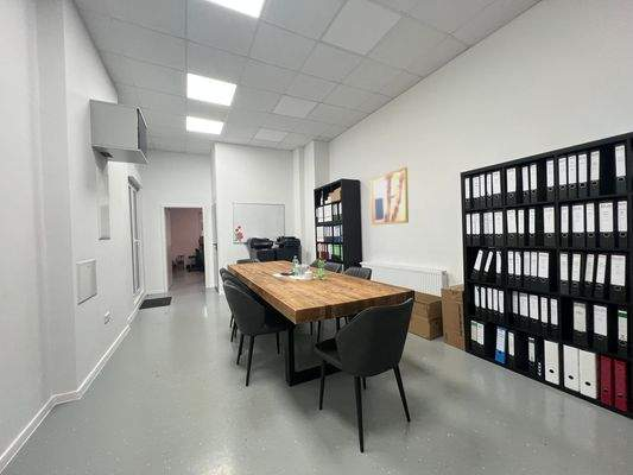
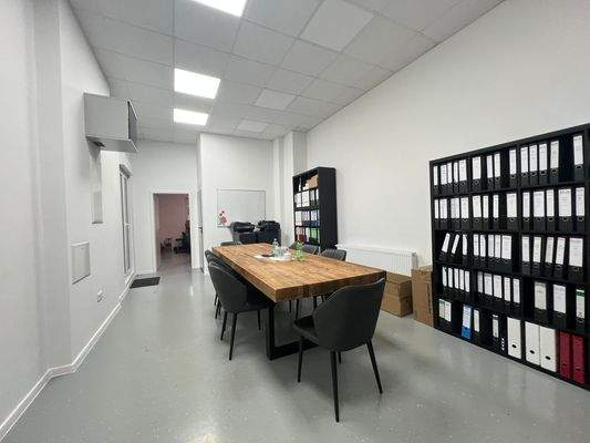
- wall art (387, 198)
